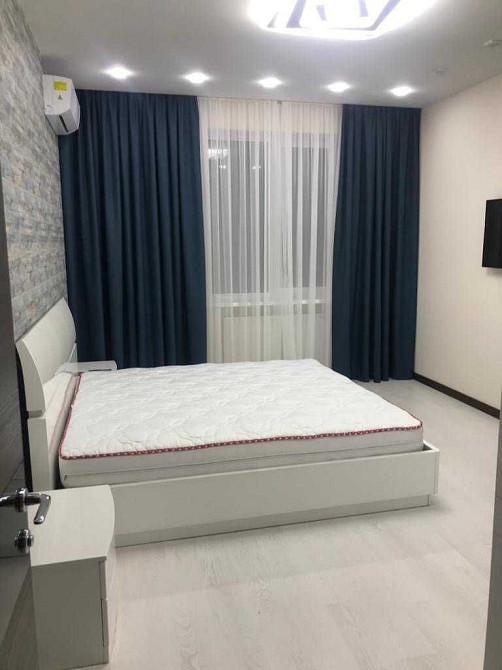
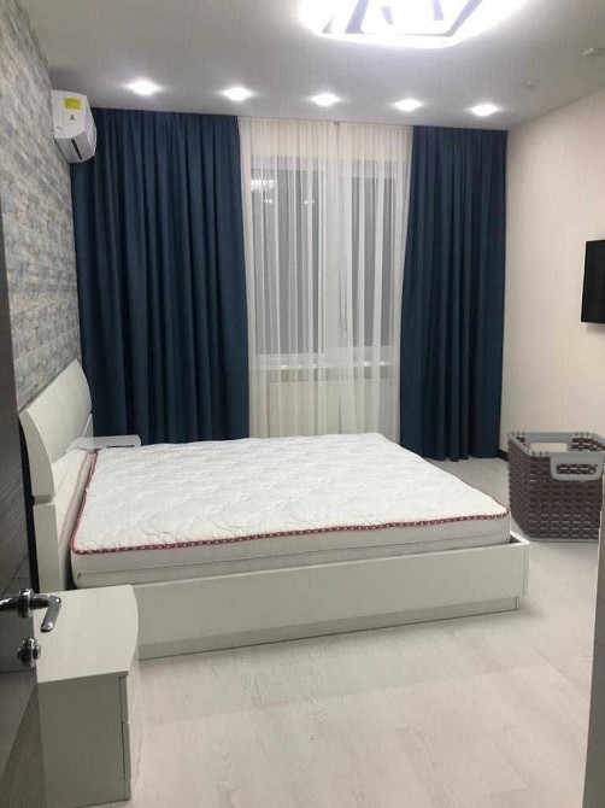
+ clothes hamper (559, 484)
